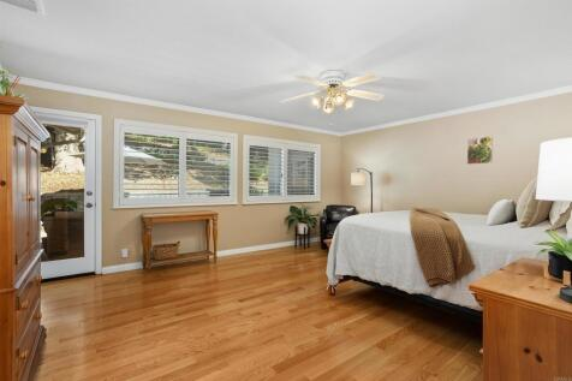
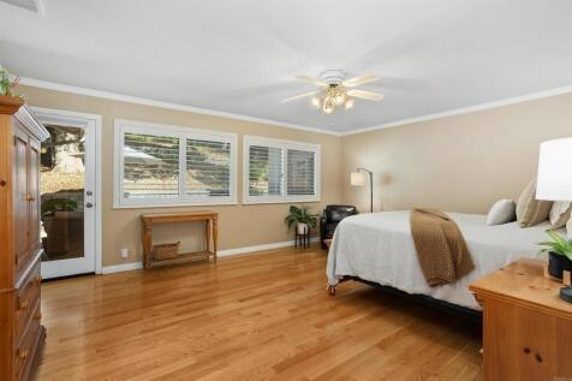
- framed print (479, 150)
